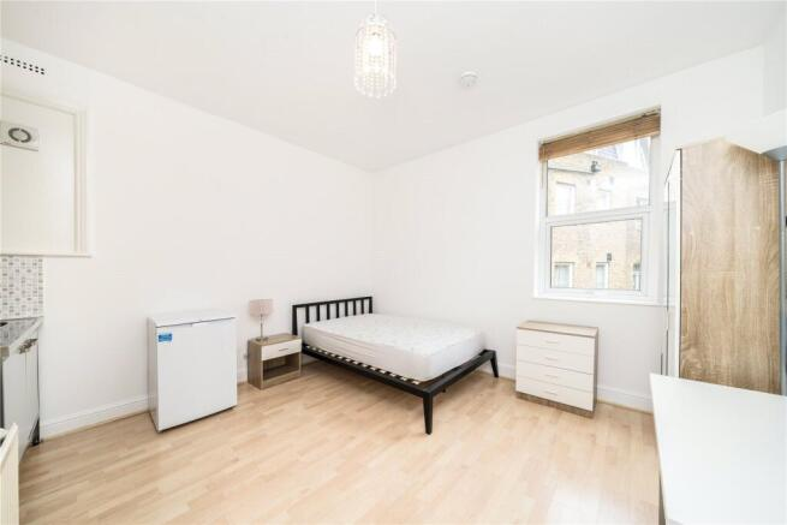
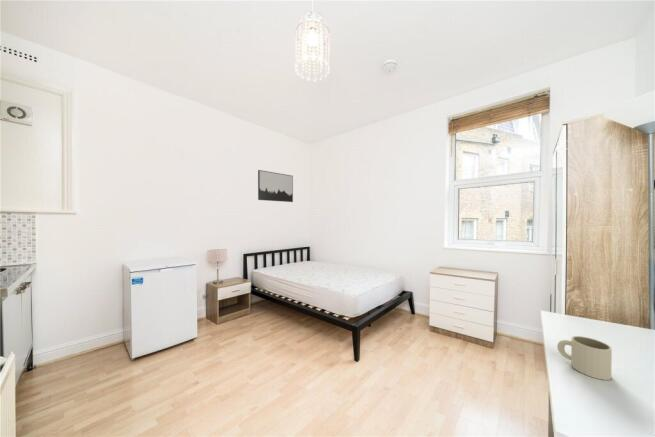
+ mug (582, 353)
+ wall art (276, 187)
